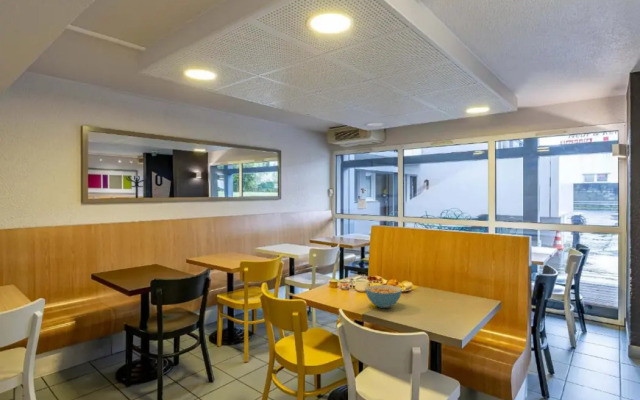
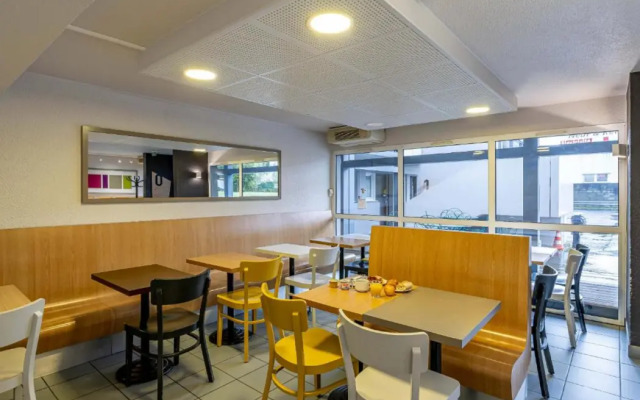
- cereal bowl (383, 297)
